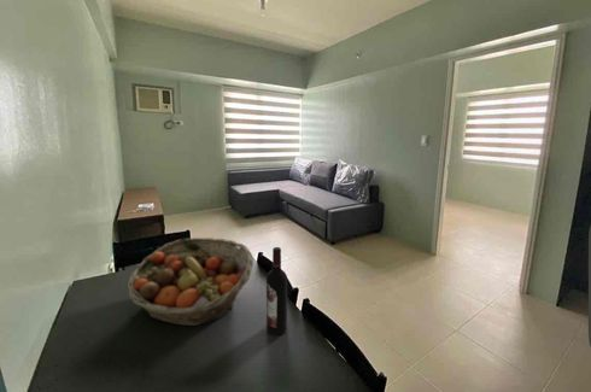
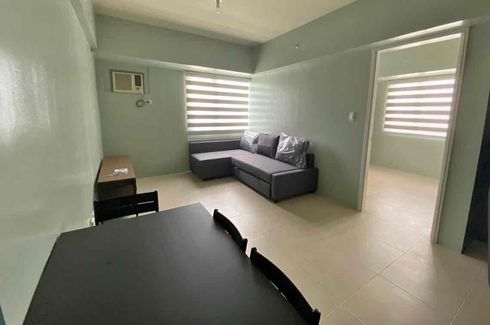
- wine bottle (276, 289)
- fruit basket (193, 276)
